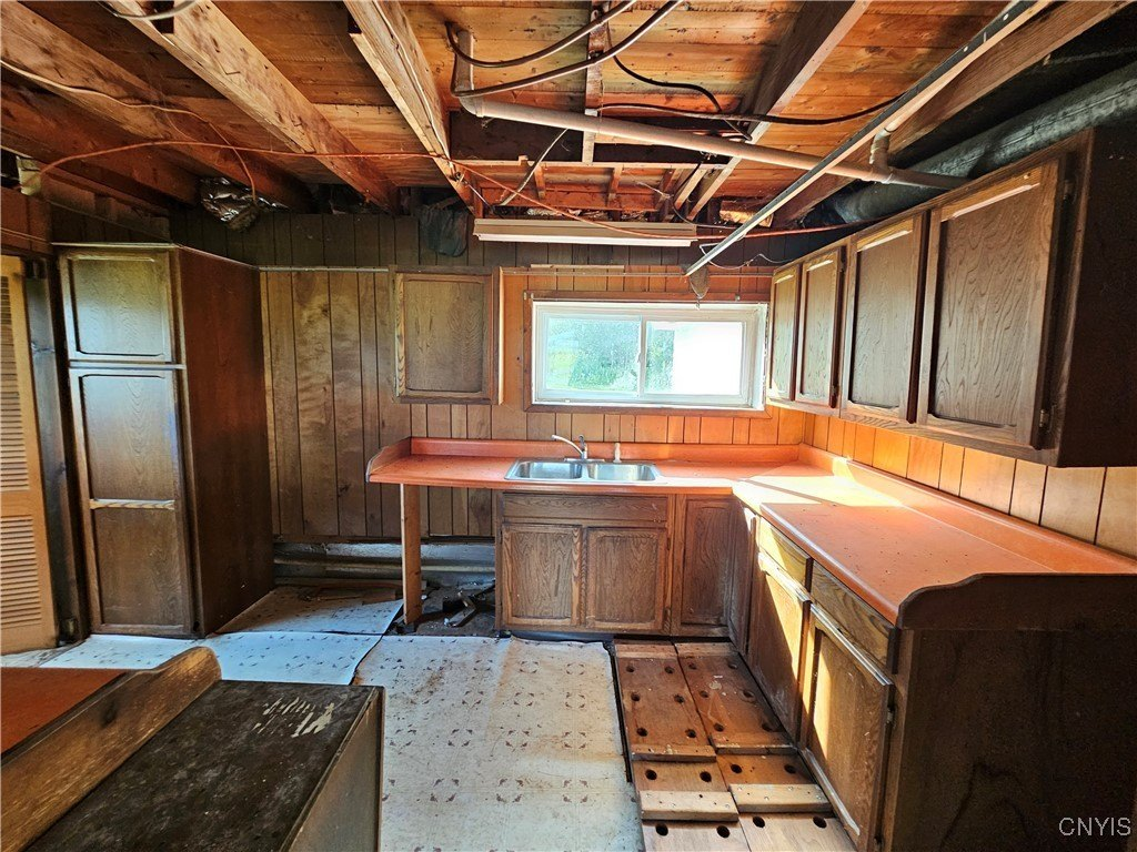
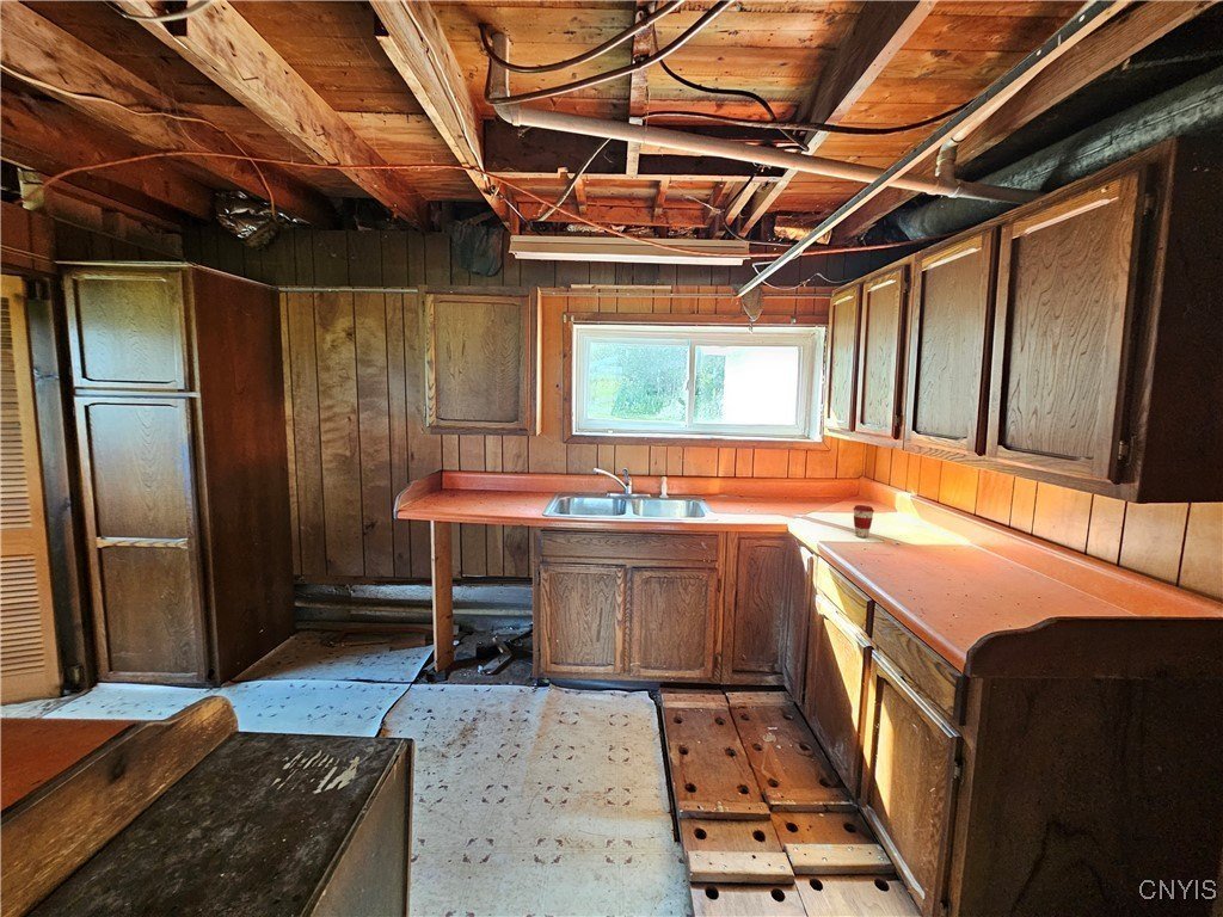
+ coffee cup (862, 521)
